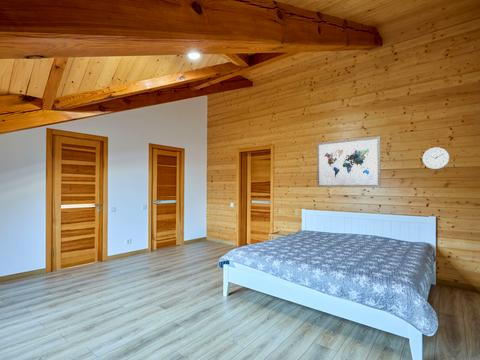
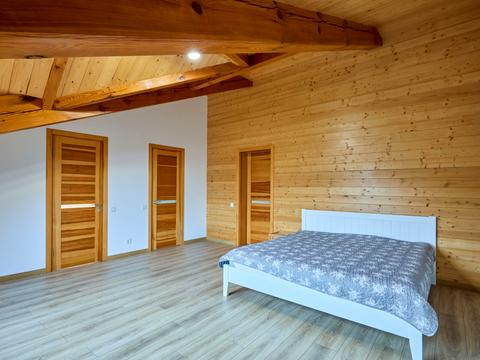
- wall clock (435, 158)
- wall art (346, 163)
